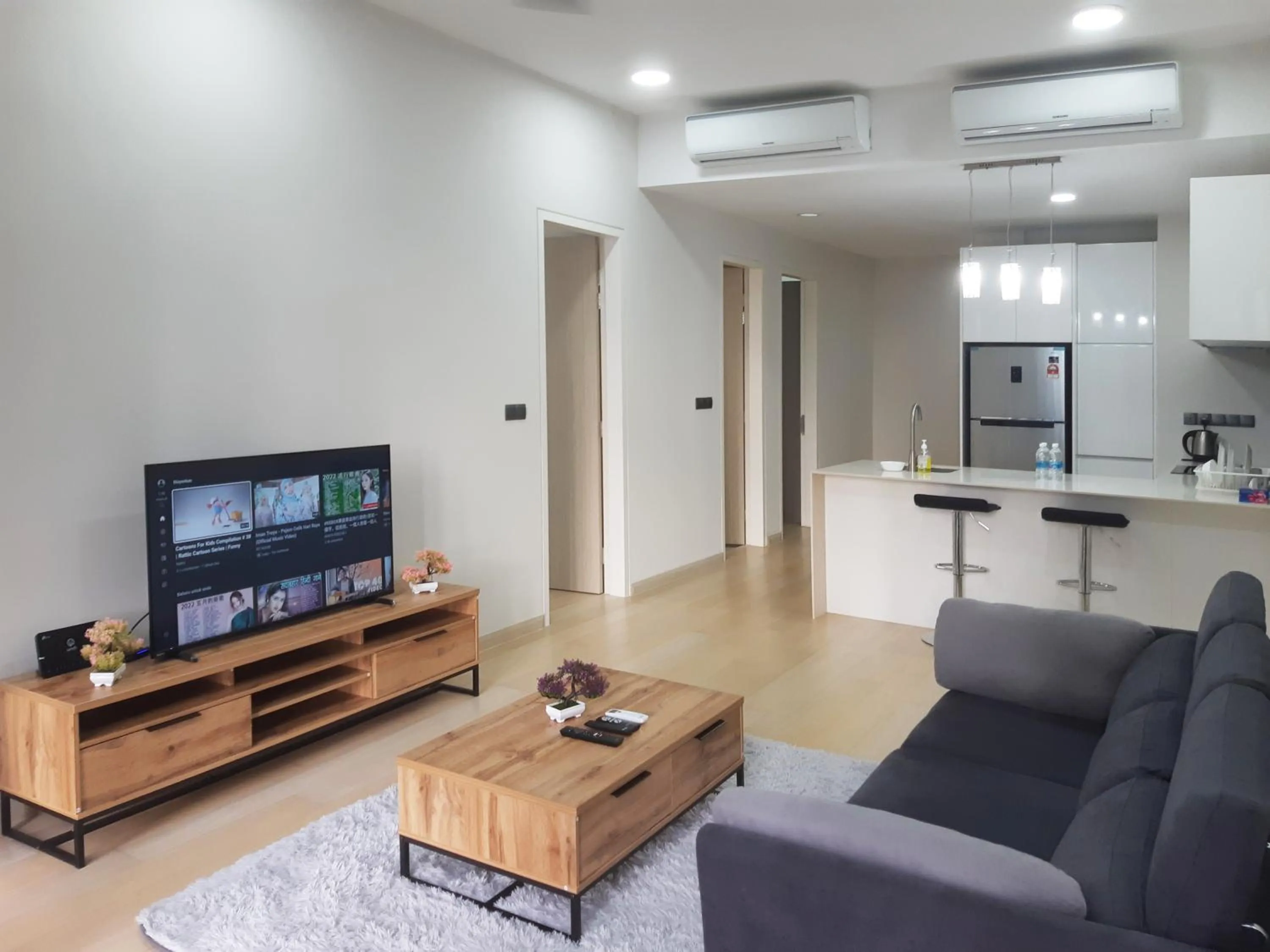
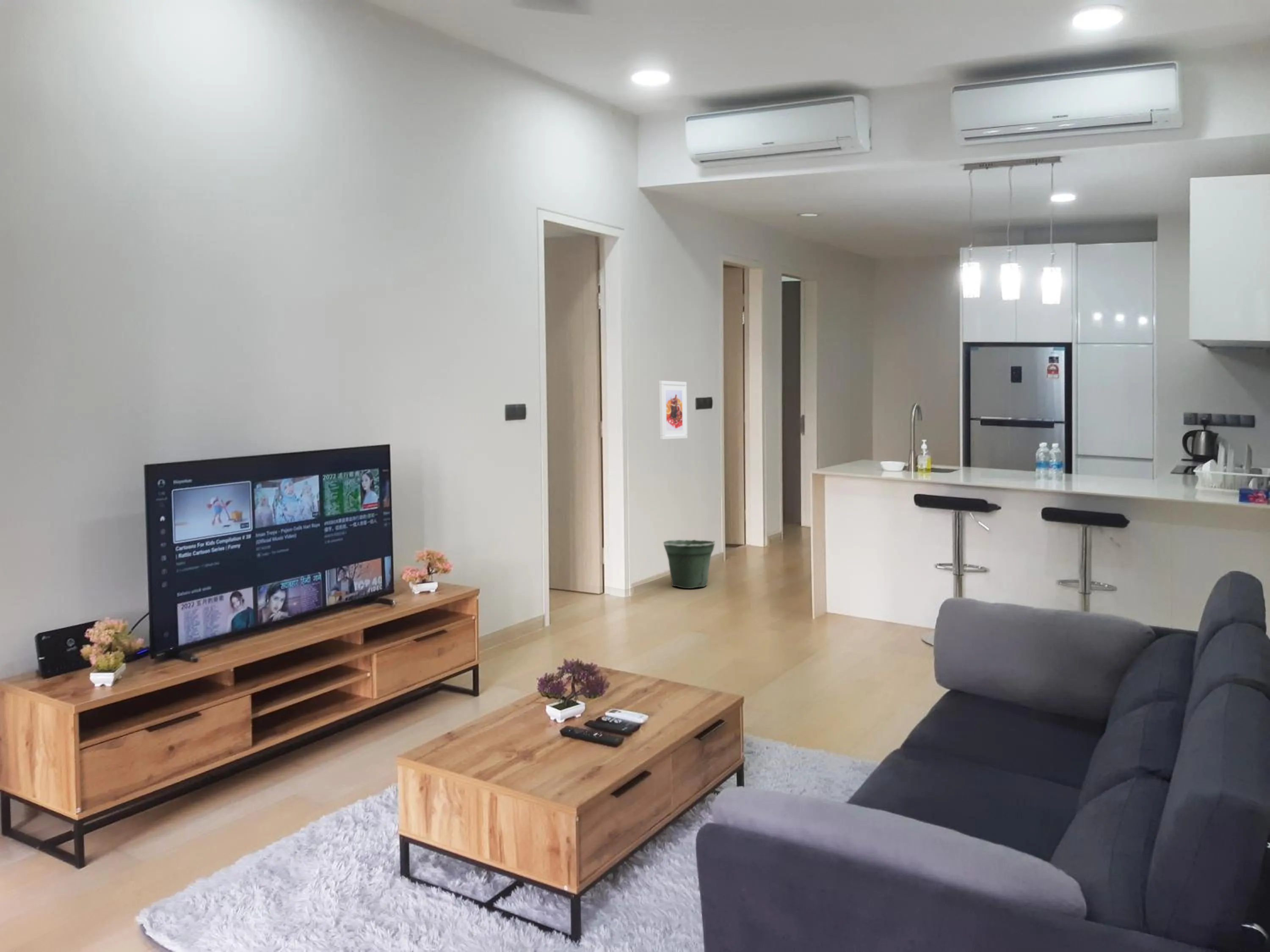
+ flower pot (690, 563)
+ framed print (674, 410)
